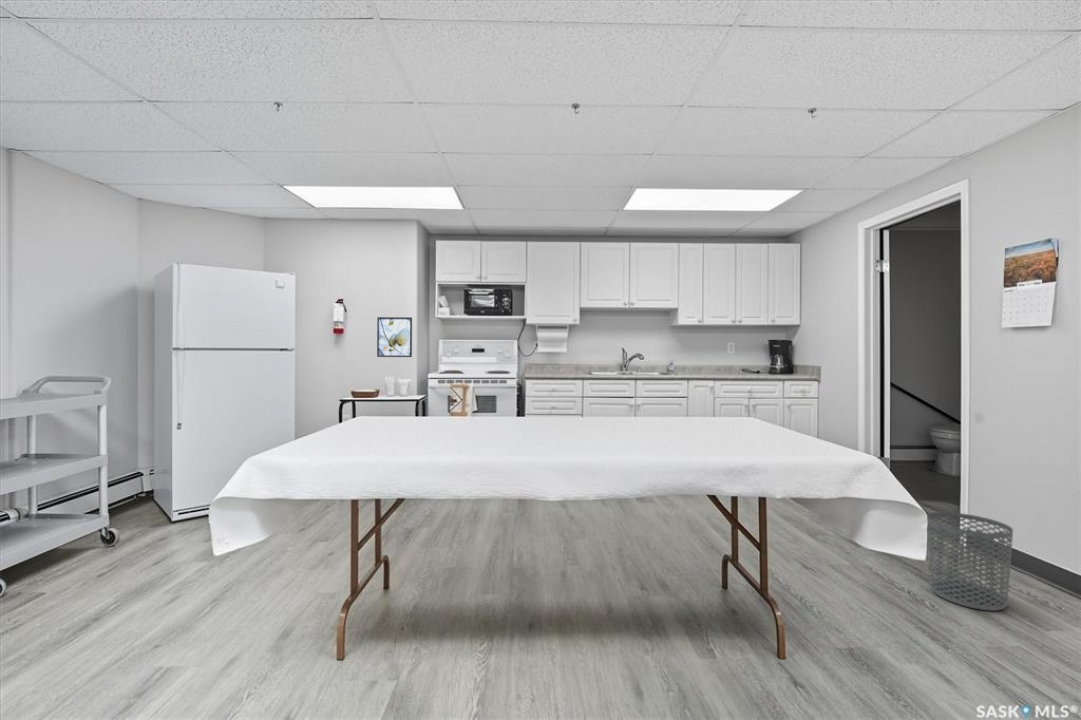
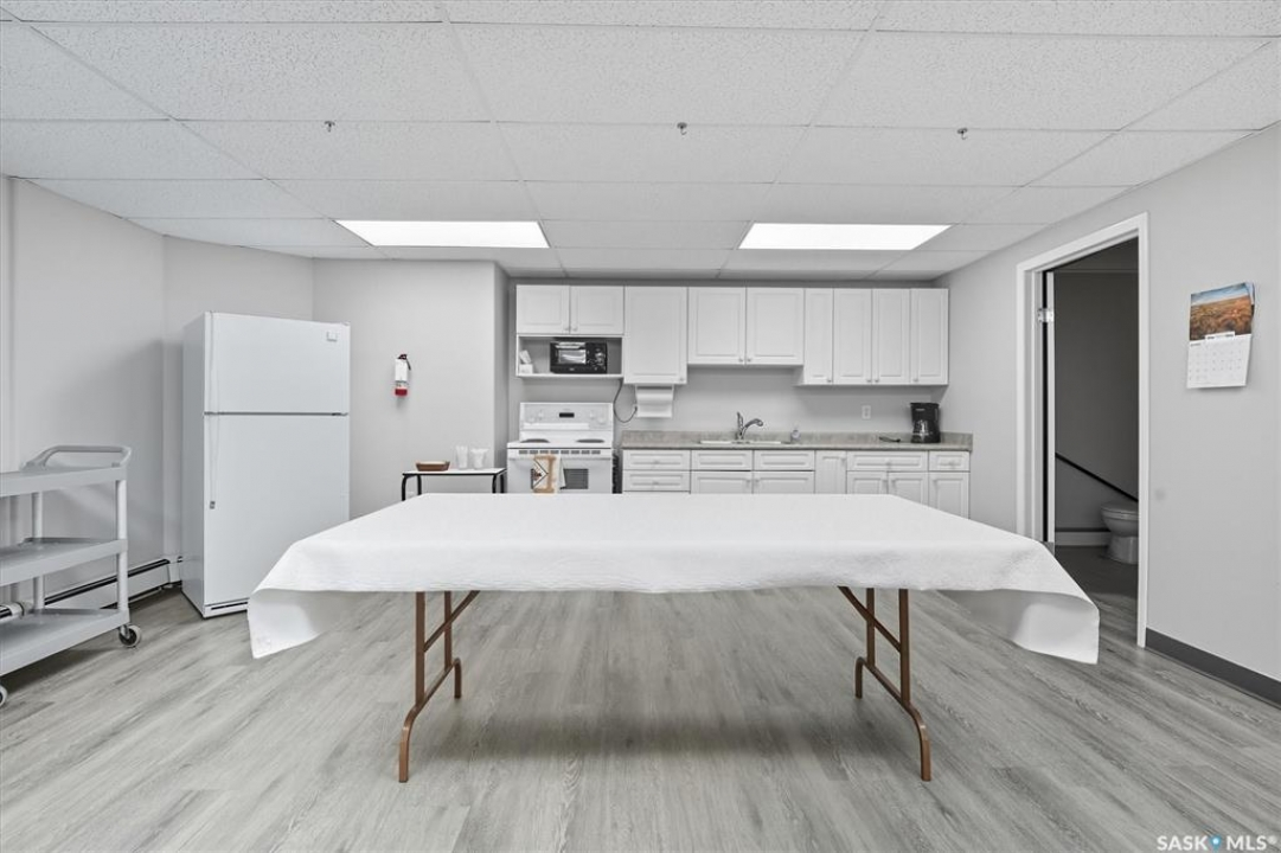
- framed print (394, 337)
- waste bin (967, 559)
